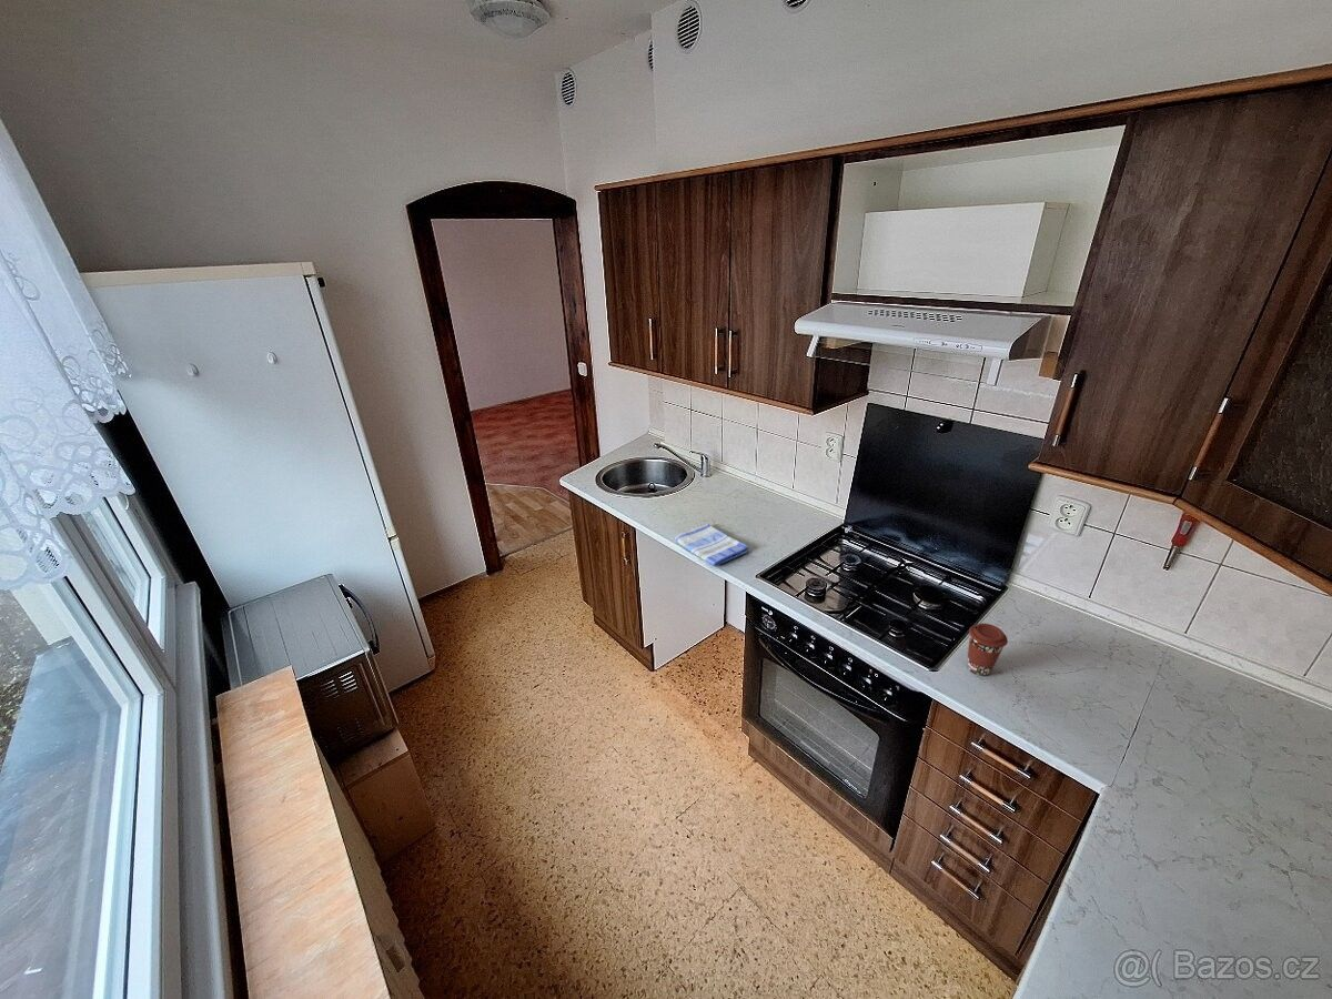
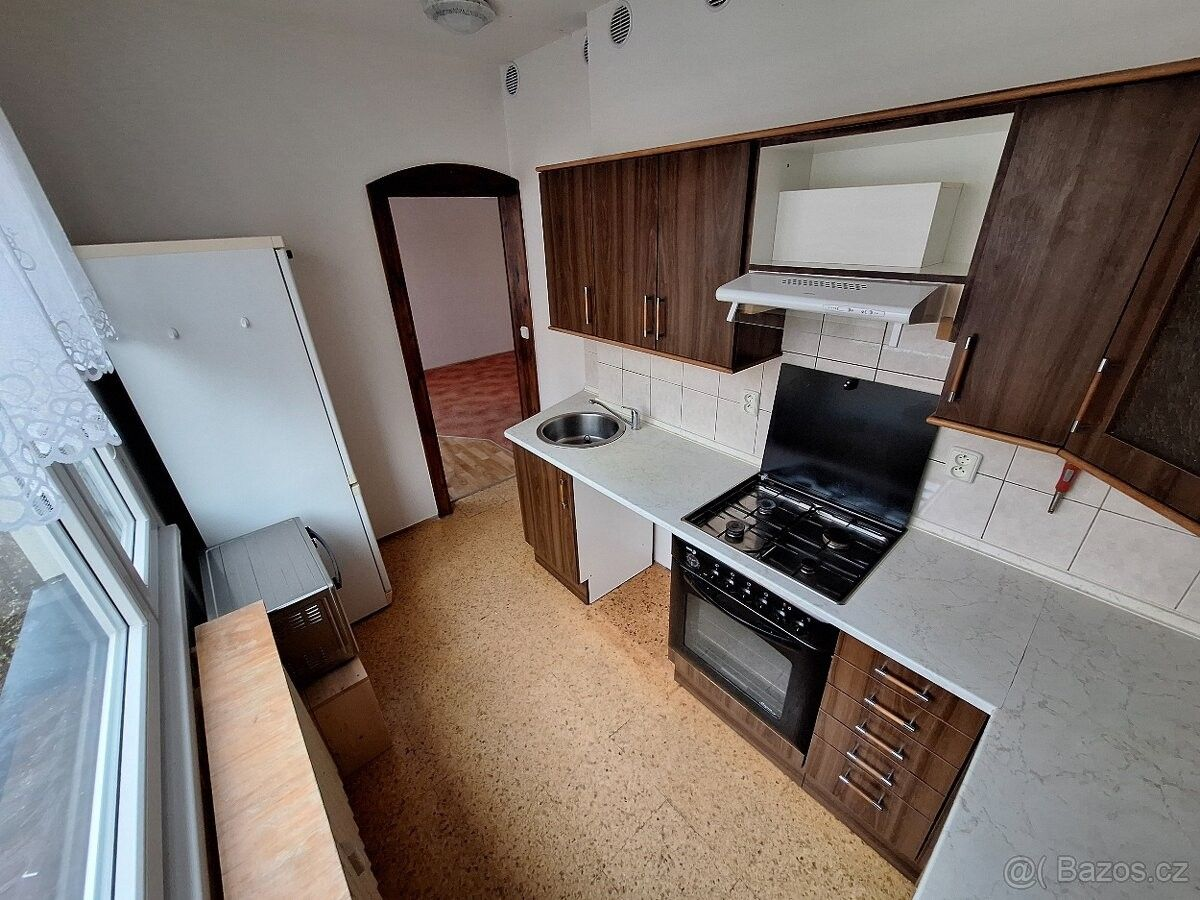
- coffee cup (983, 649)
- dish towel (710, 543)
